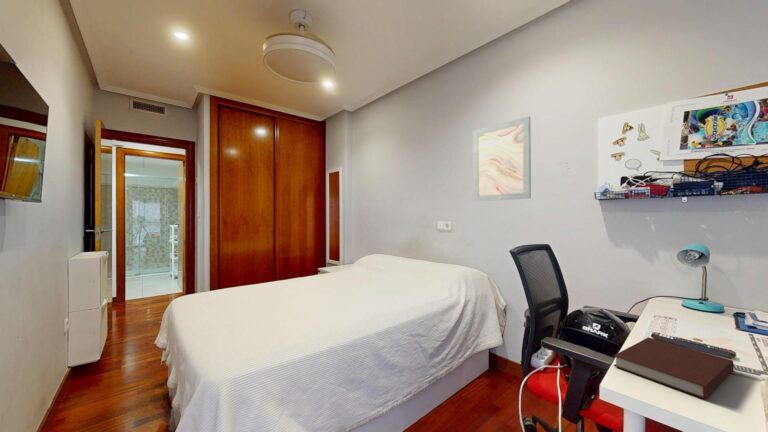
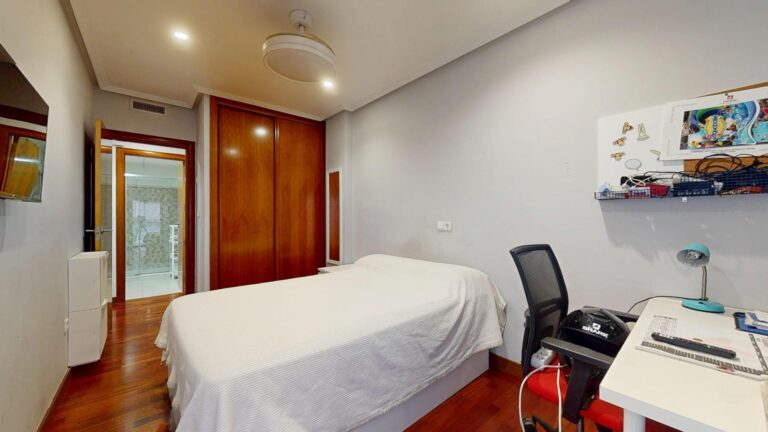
- wall art (499, 162)
- notebook (672, 363)
